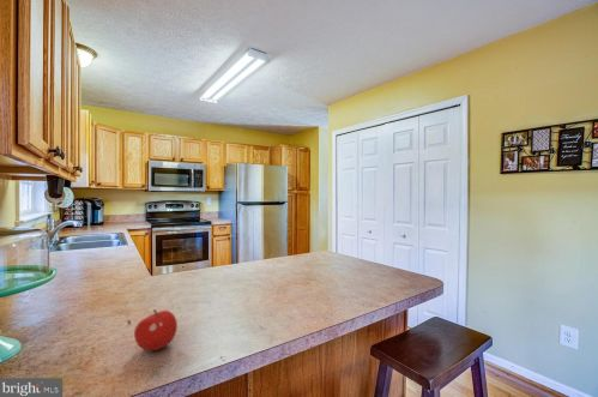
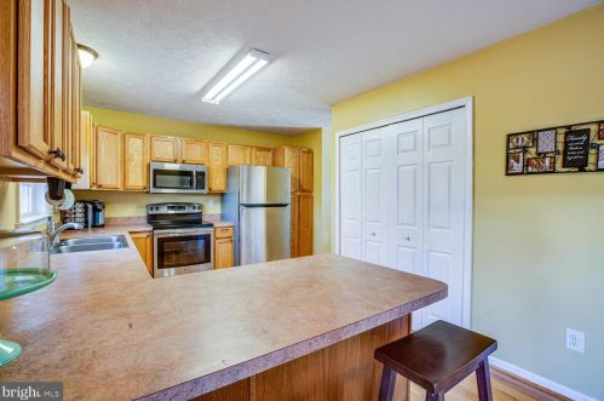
- fruit (156, 327)
